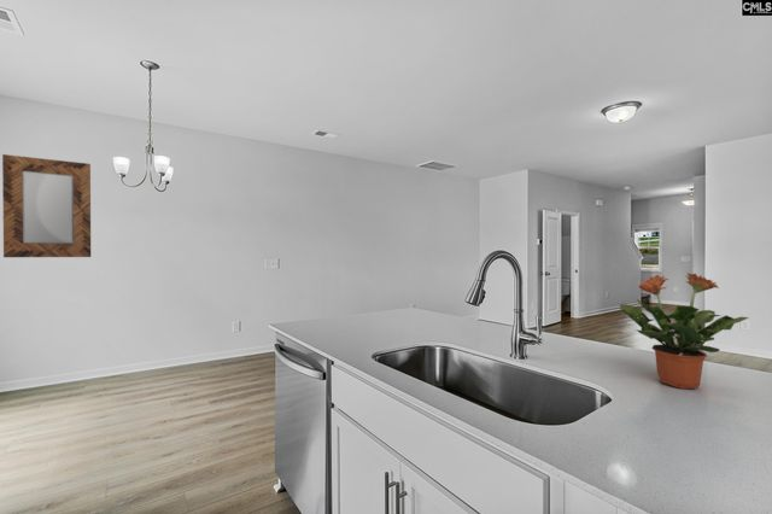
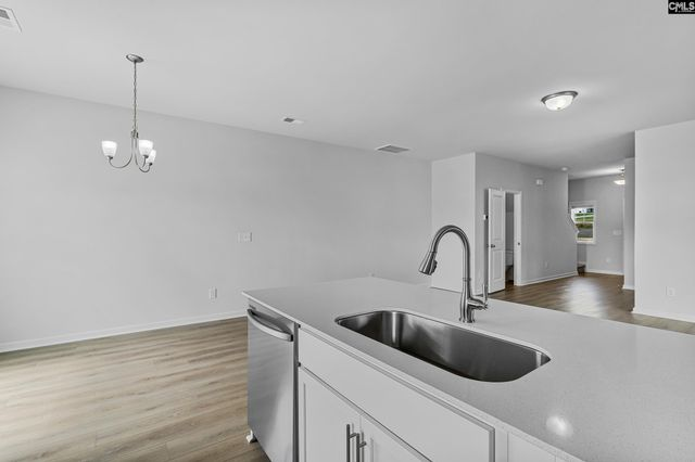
- potted plant (676, 327)
- home mirror (48, 208)
